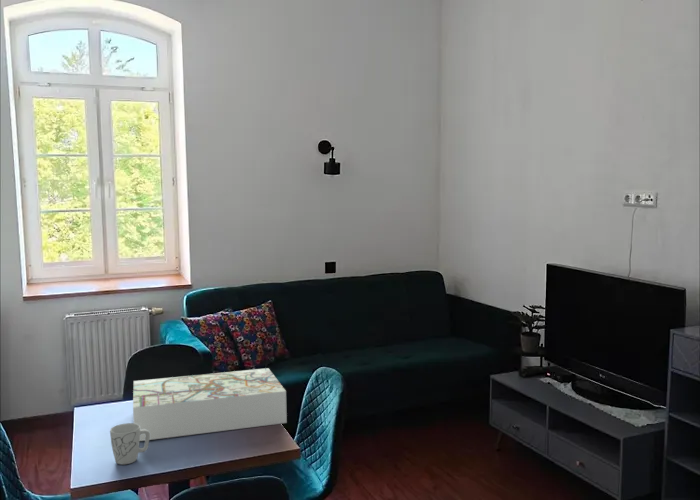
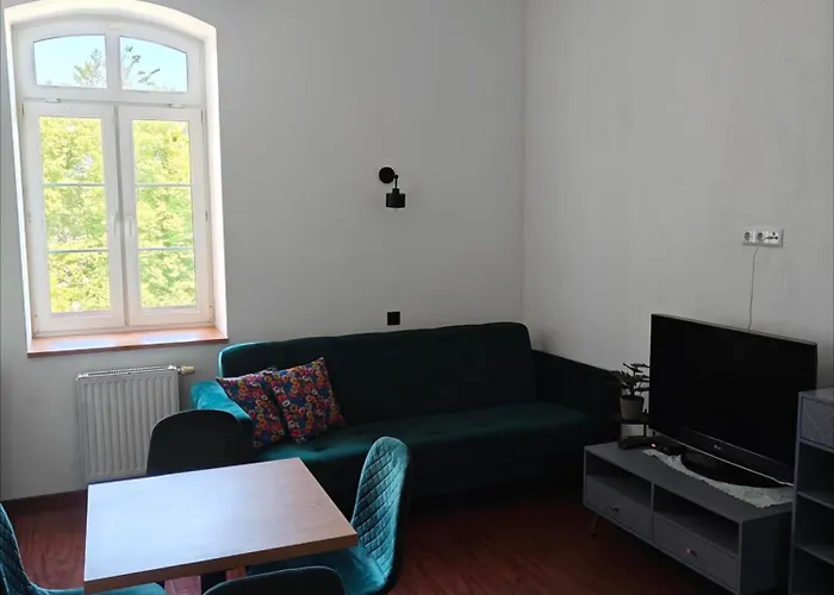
- mug (130, 443)
- board game (208, 401)
